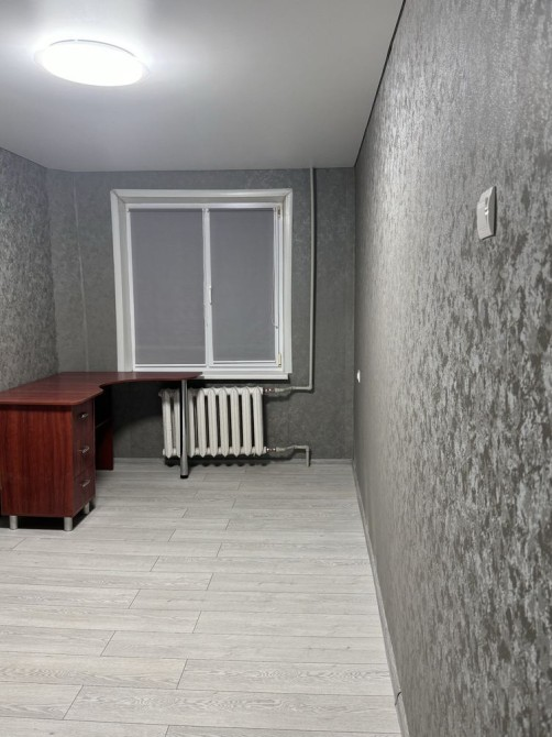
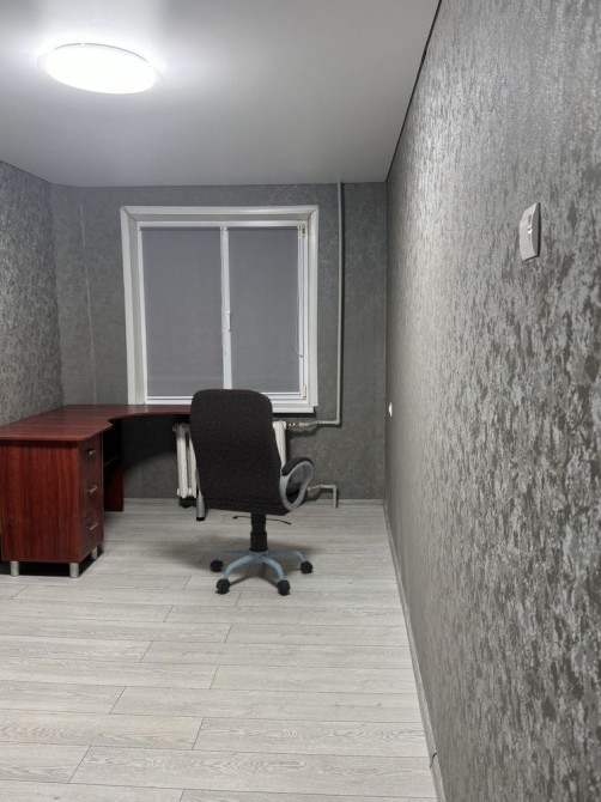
+ office chair (254, 482)
